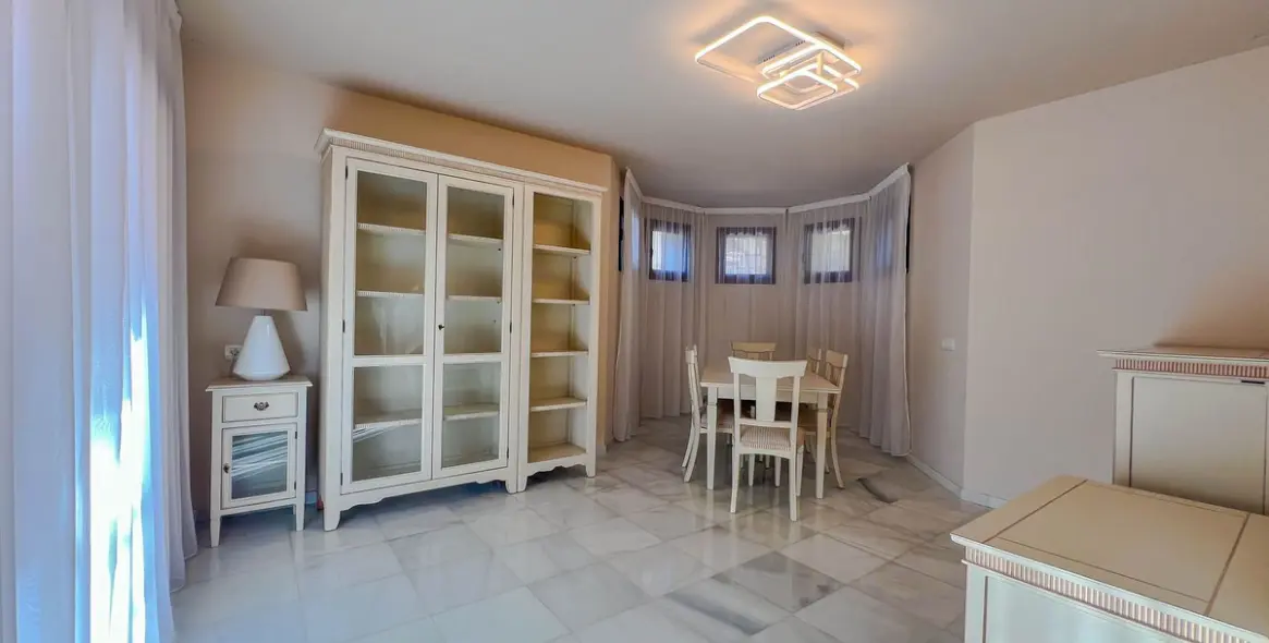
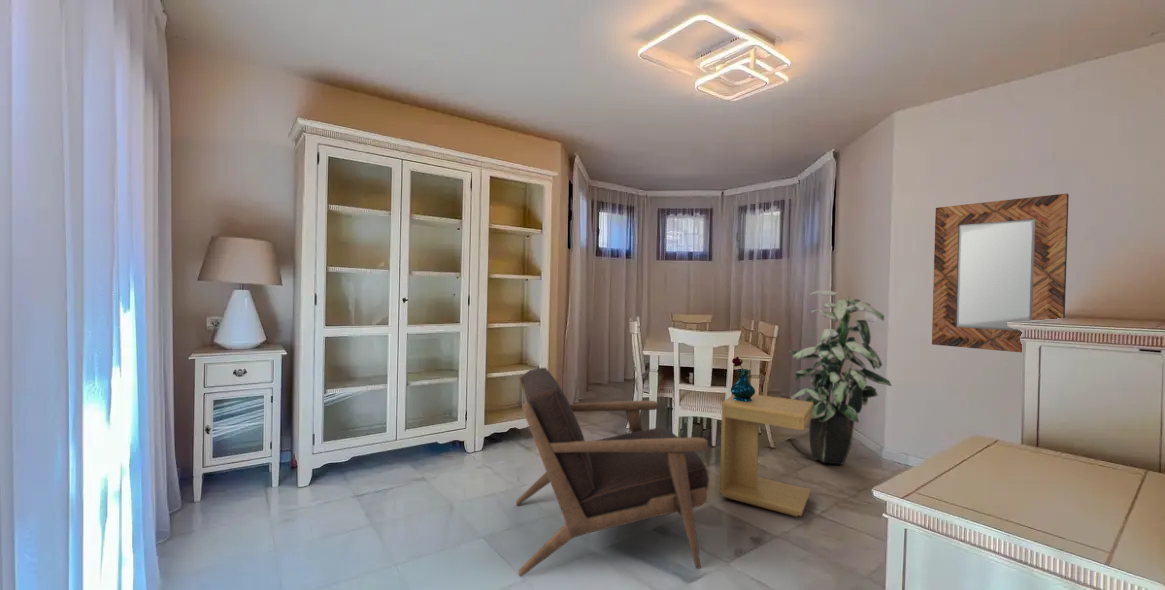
+ side table (757, 450)
+ vase (743, 378)
+ home mirror (994, 275)
+ armchair (607, 451)
+ indoor plant (833, 375)
